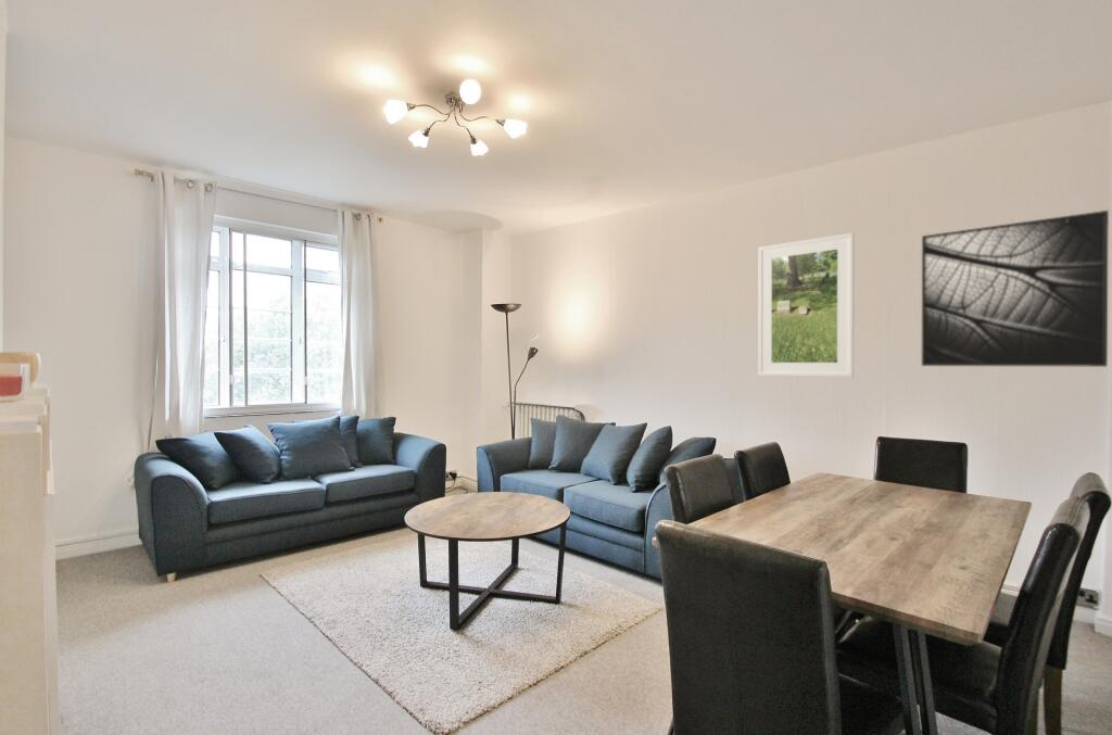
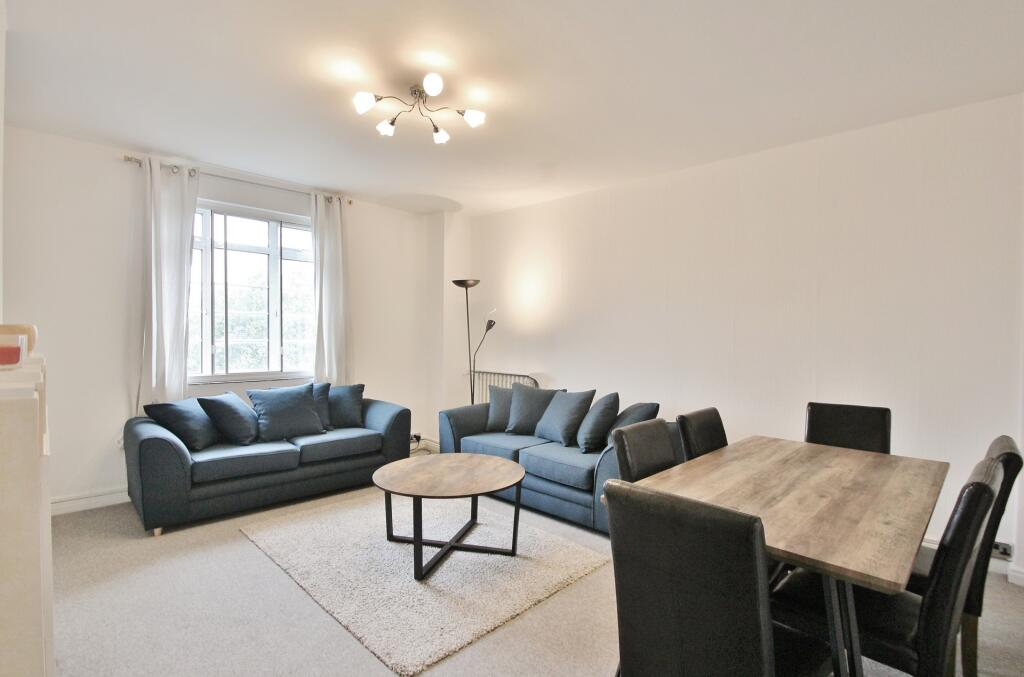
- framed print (1006, 295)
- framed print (803, 308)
